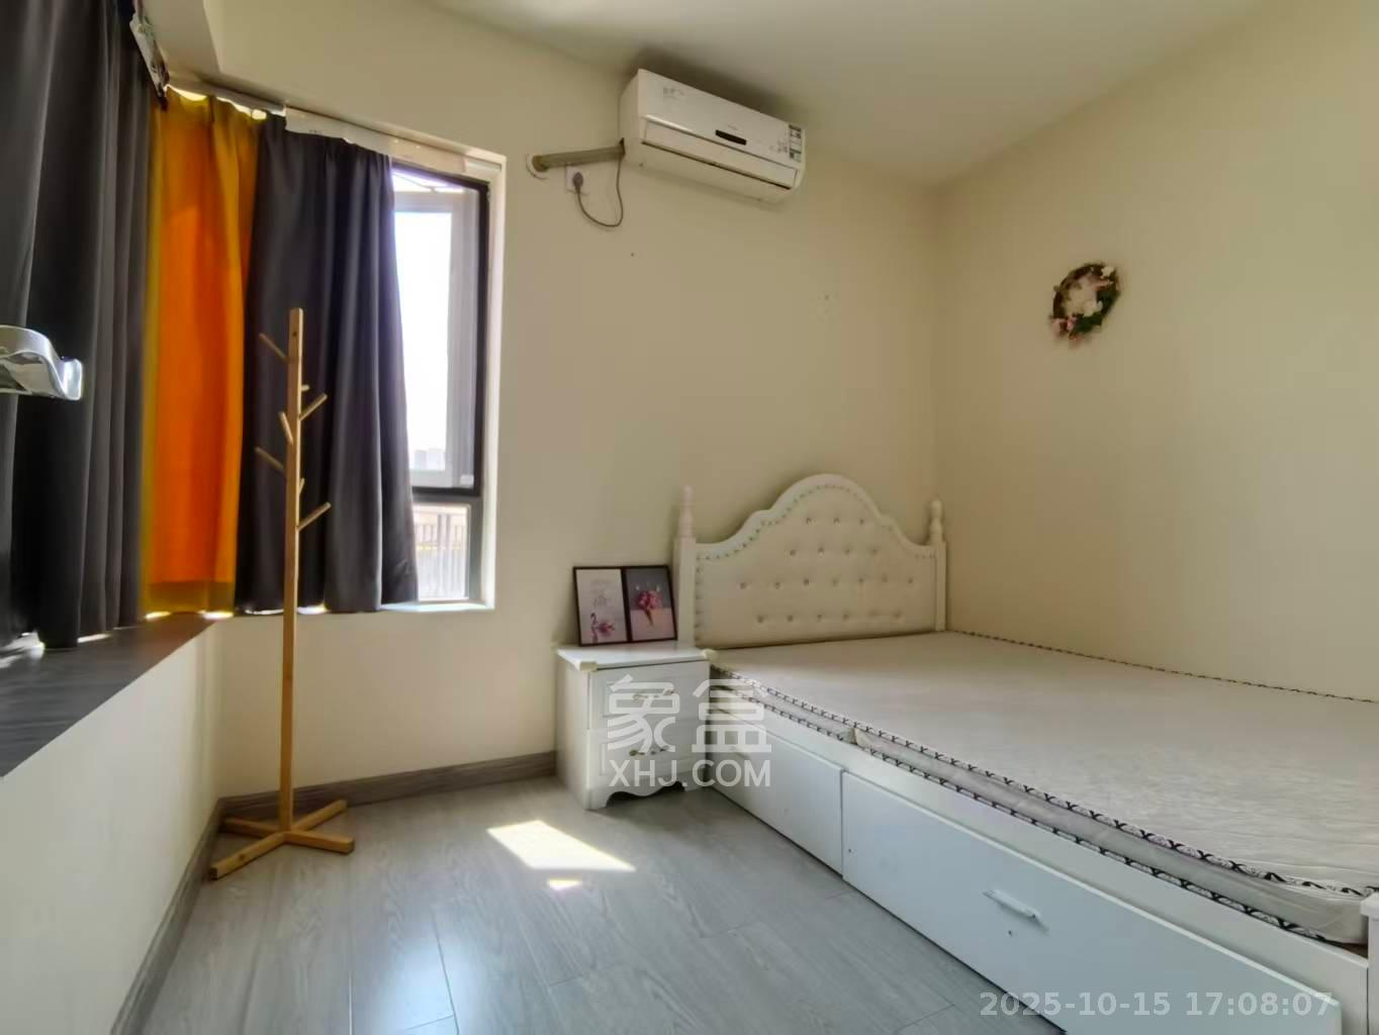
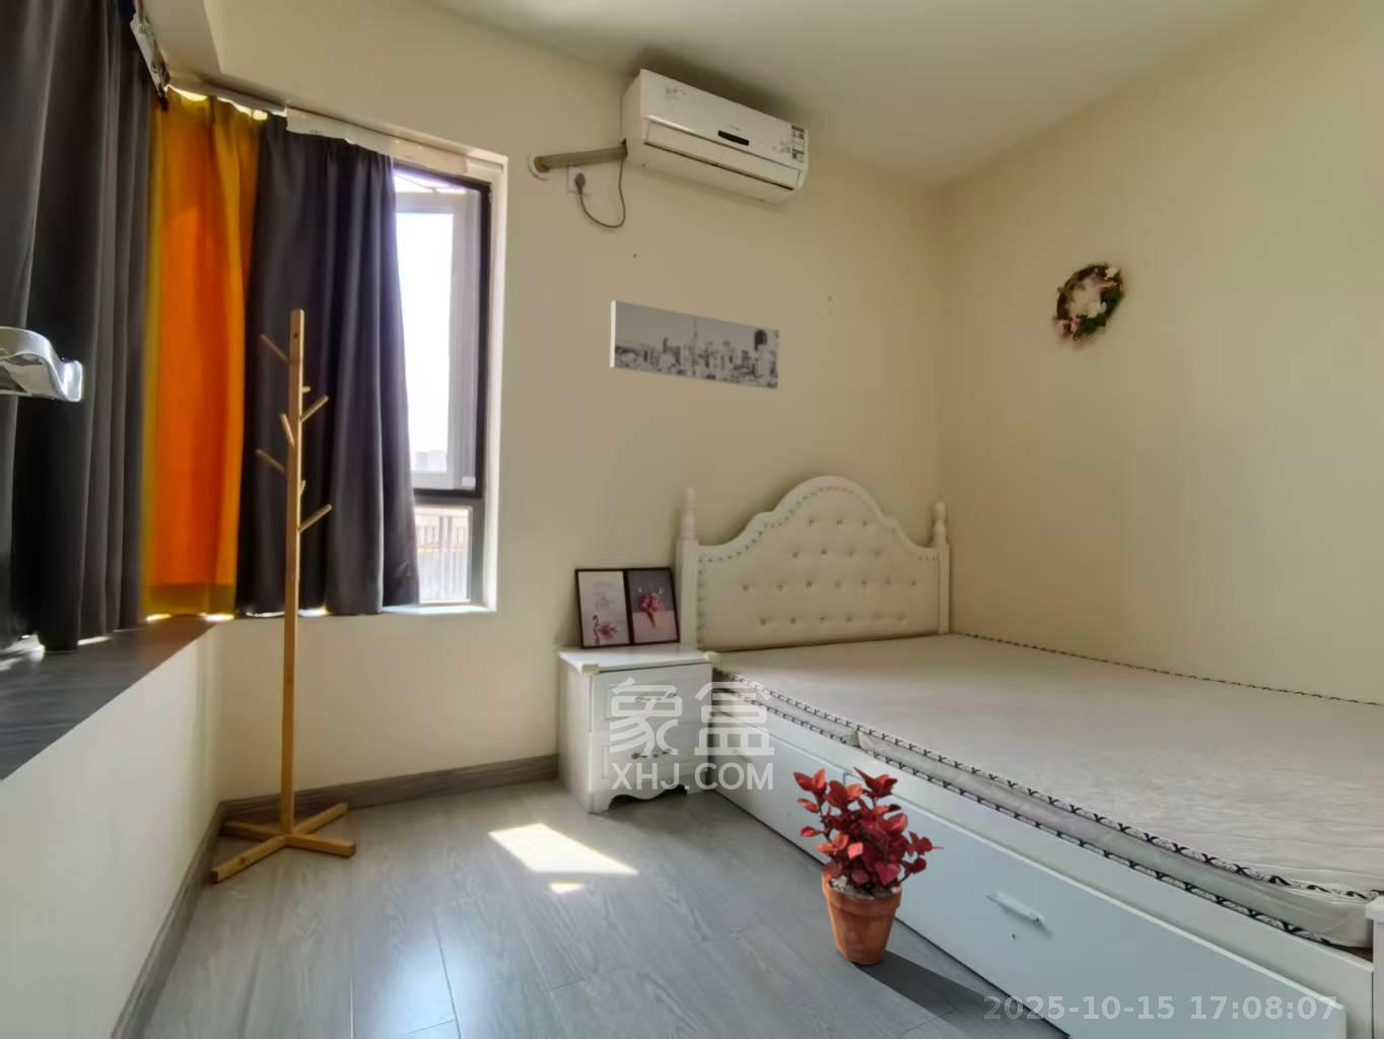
+ wall art (700, 348)
+ potted plant (863, 869)
